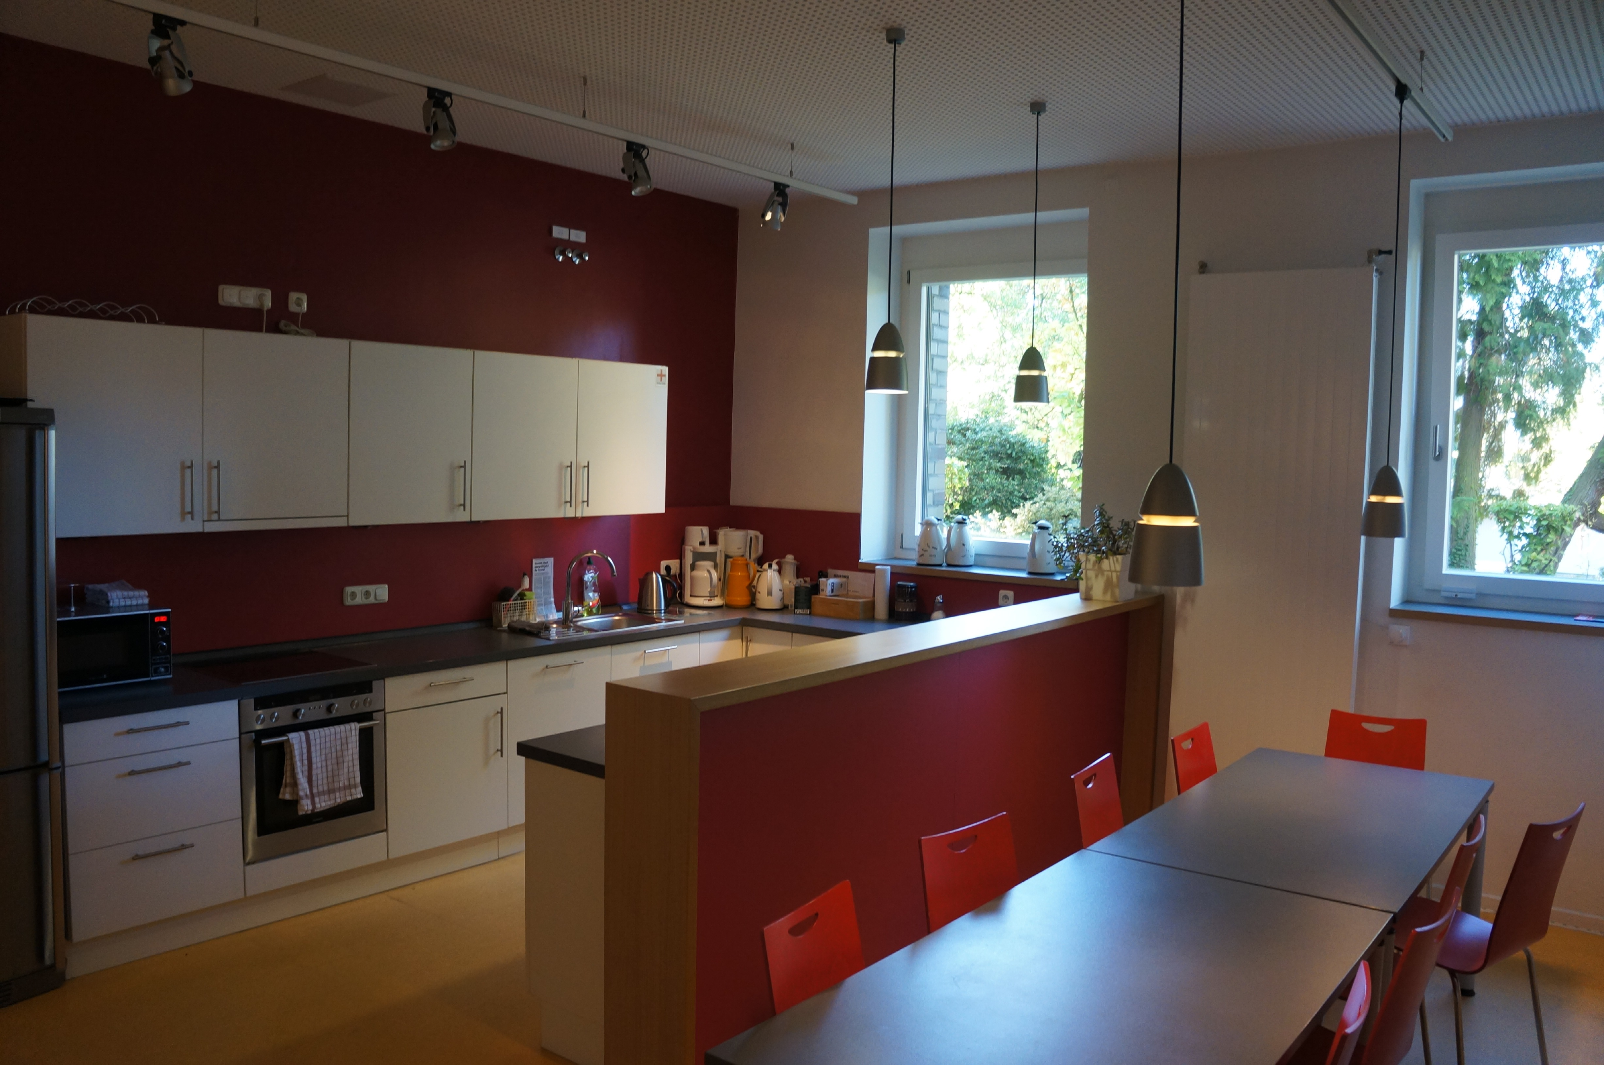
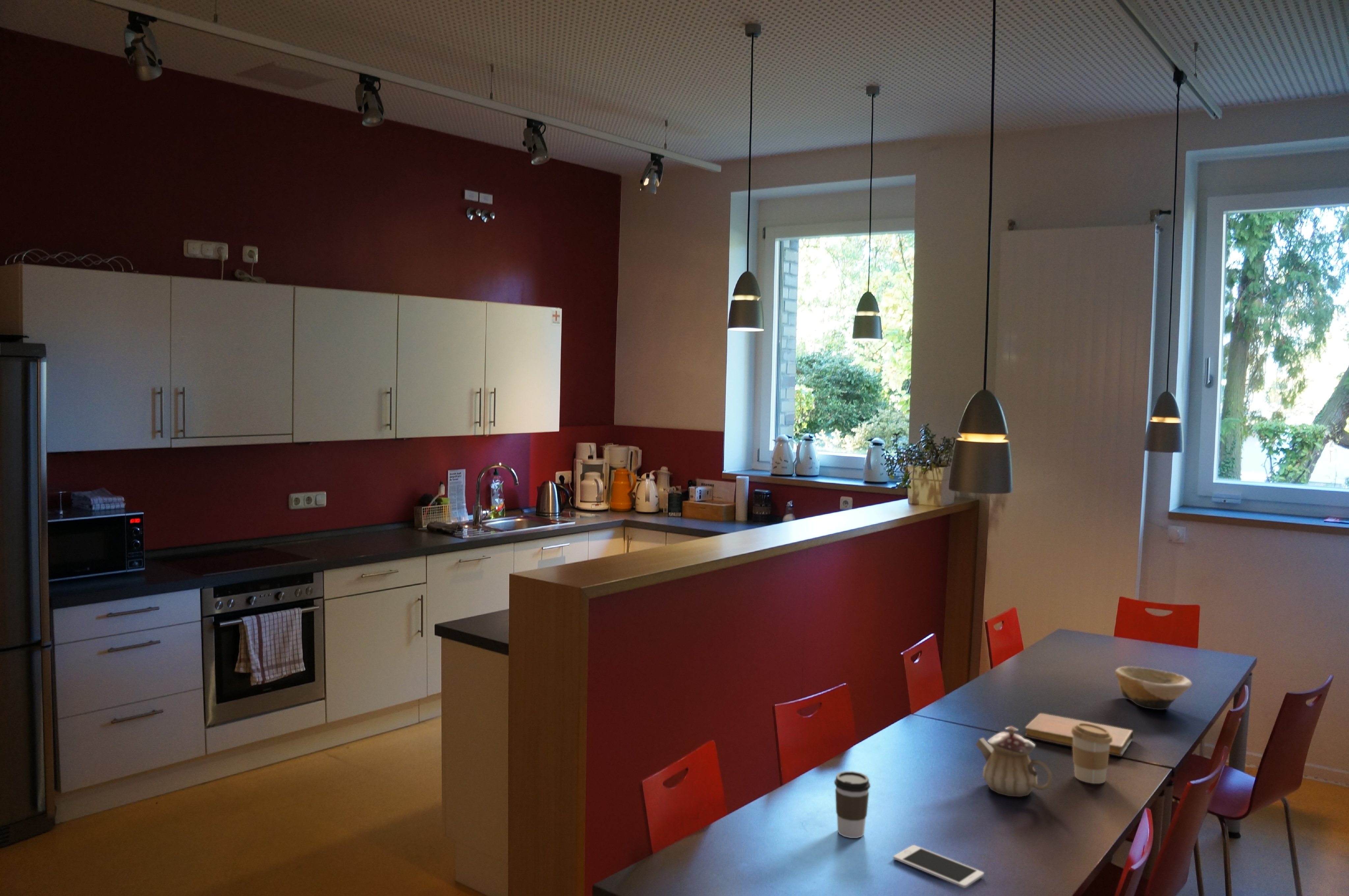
+ teapot (1014, 758)
+ bowl (1149, 689)
+ cell phone (938, 866)
+ coffee cup (1091, 752)
+ coffee cup (851, 805)
+ notebook (1072, 734)
